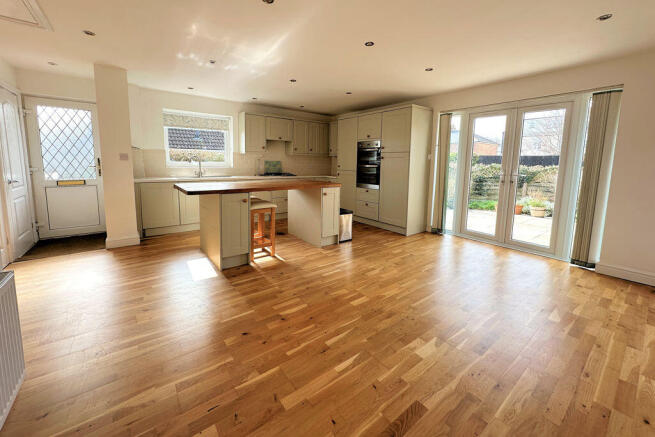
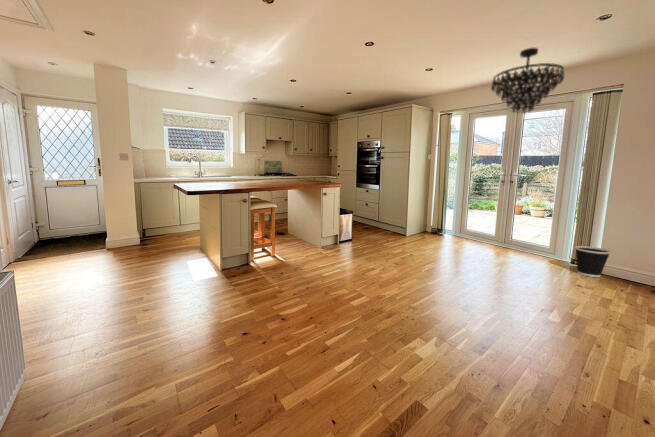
+ chandelier (525, 81)
+ wastebasket (590, 261)
